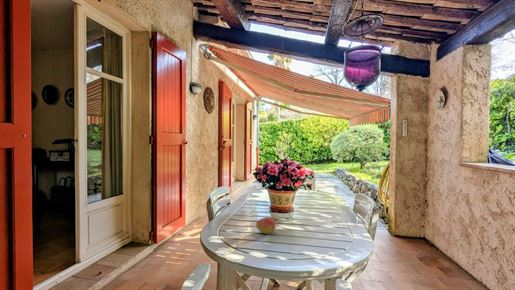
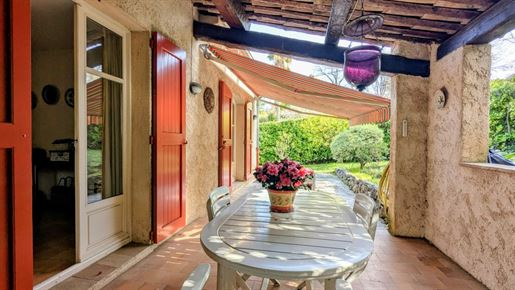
- fruit (266, 225)
